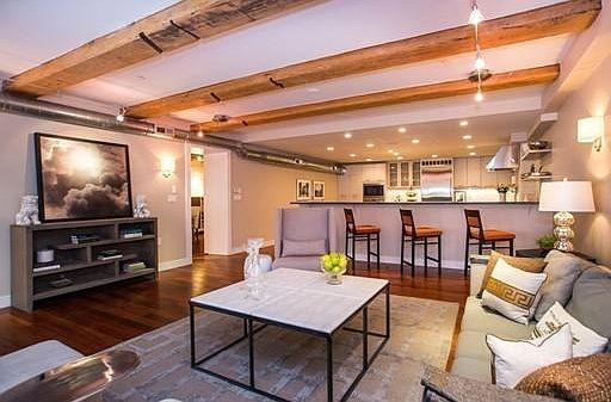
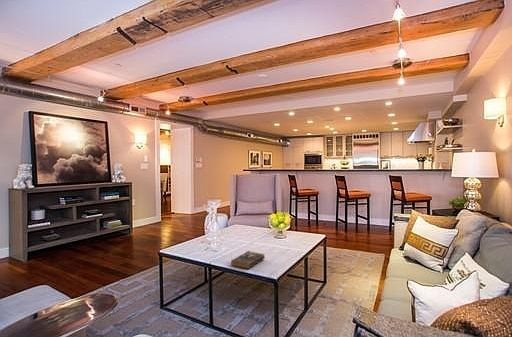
+ book (248, 258)
